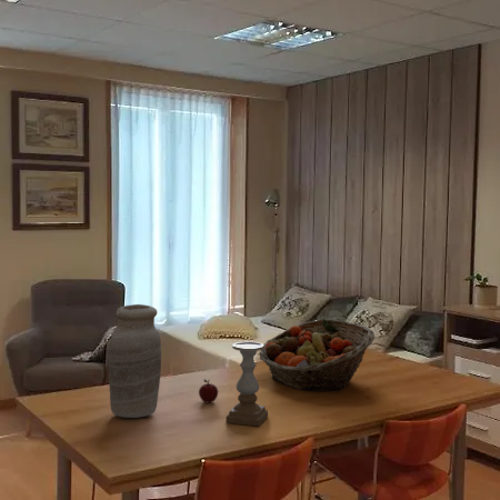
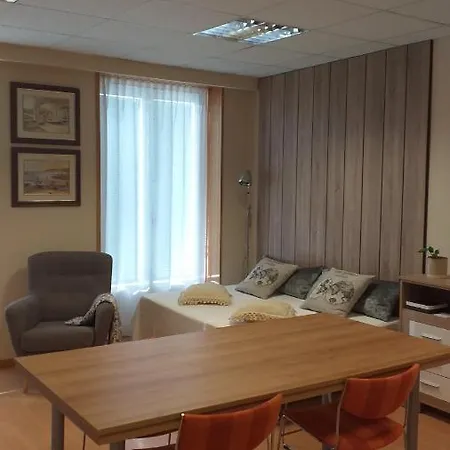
- fruit basket (316, 352)
- vase (134, 360)
- candle holder (248, 382)
- apple (208, 390)
